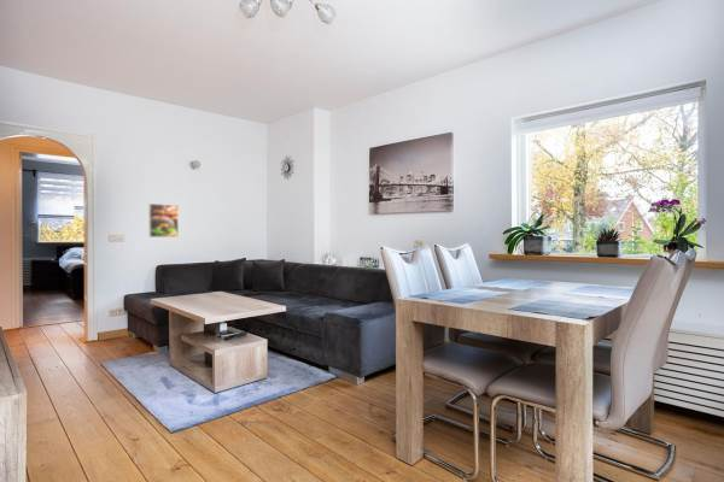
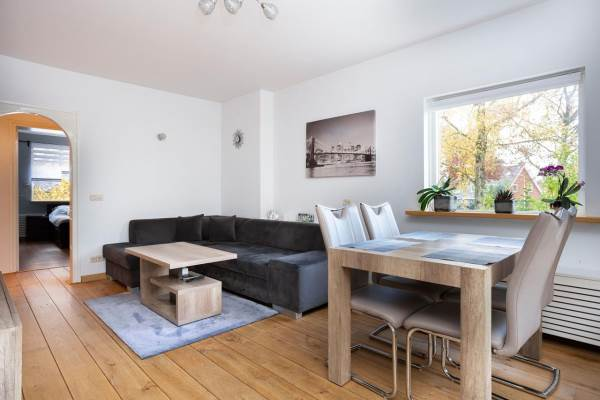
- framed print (163, 221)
